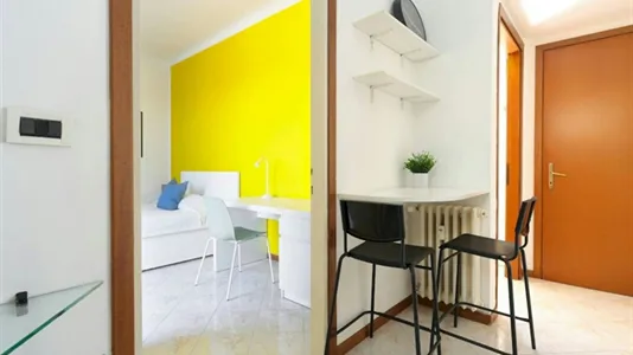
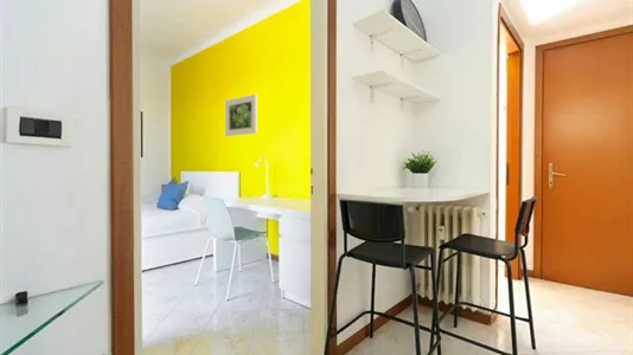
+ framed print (239, 116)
